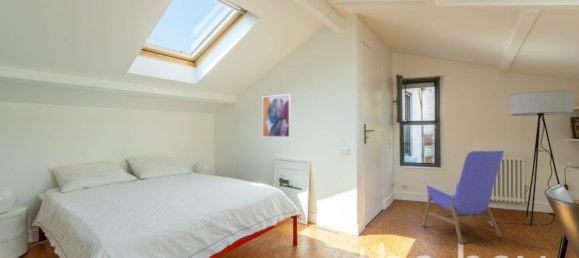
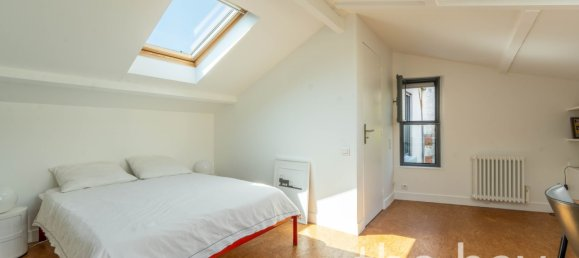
- wall art (276, 116)
- armchair (465, 191)
- floor lamp (533, 160)
